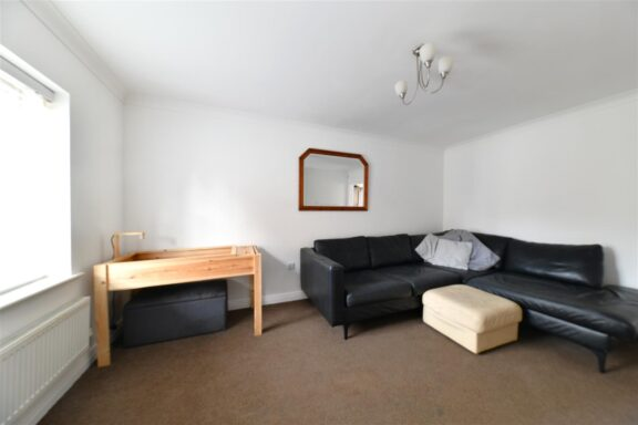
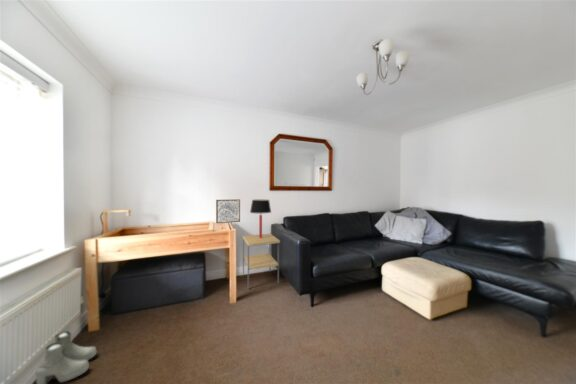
+ side table (260, 259)
+ wall art (228, 210)
+ boots (68, 353)
+ table lamp (260, 218)
